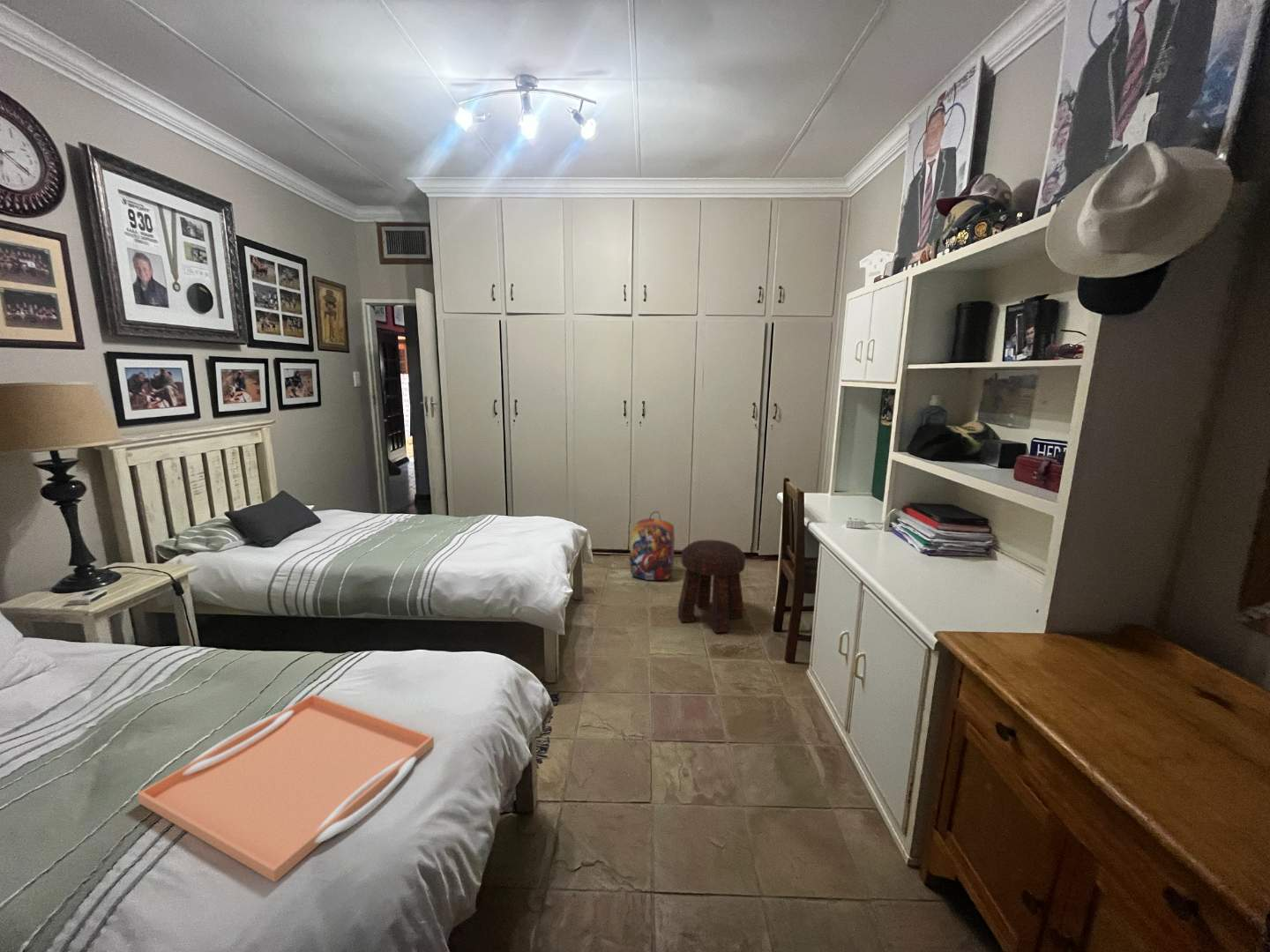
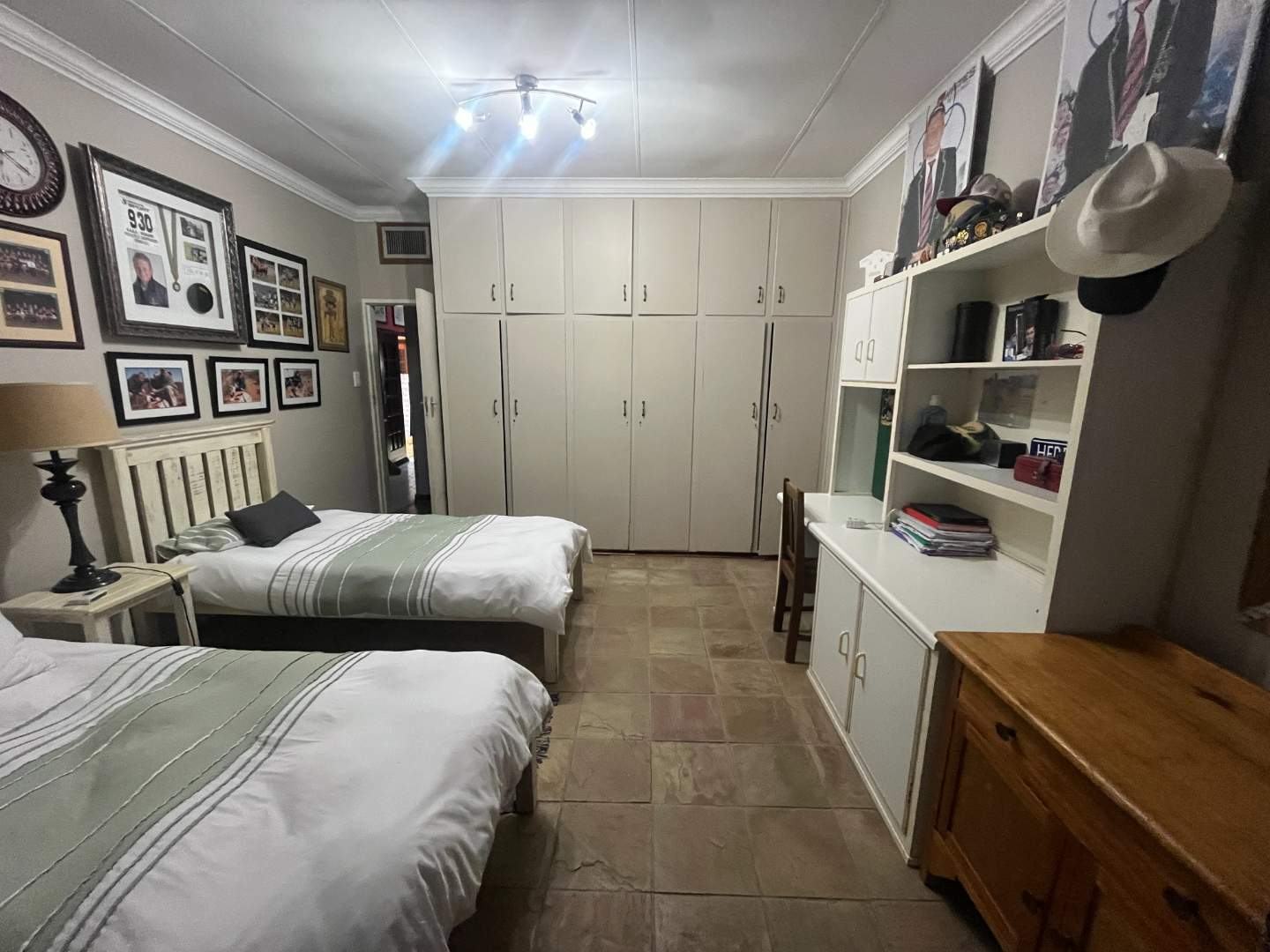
- backpack (653, 546)
- serving tray (298, 767)
- stool (713, 582)
